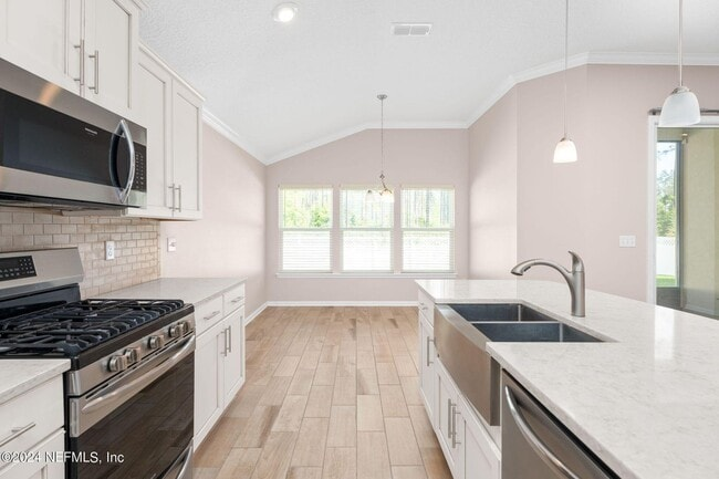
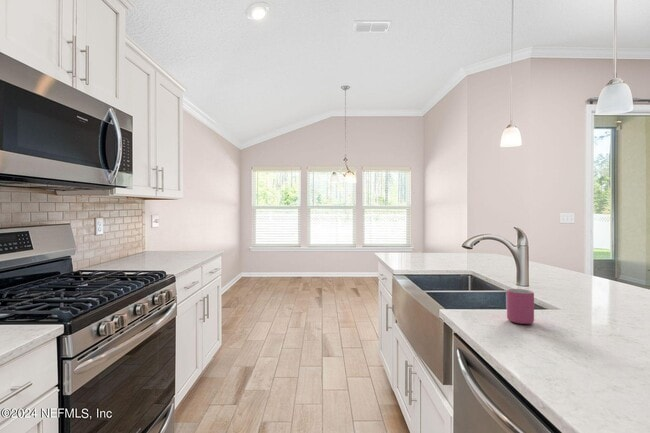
+ mug (520, 305)
